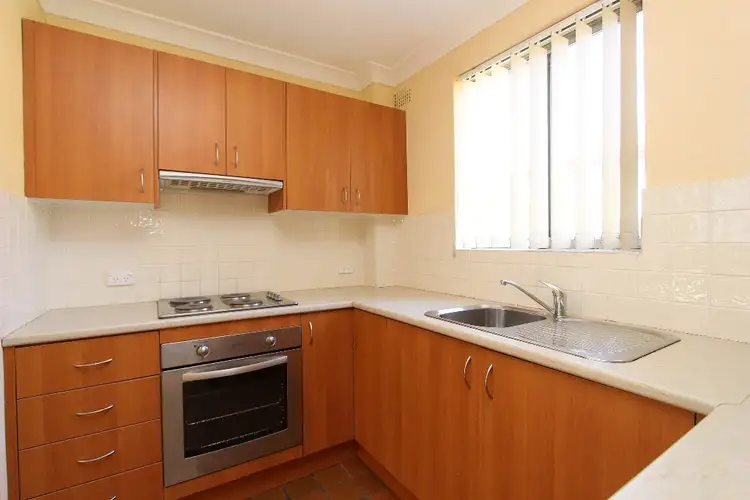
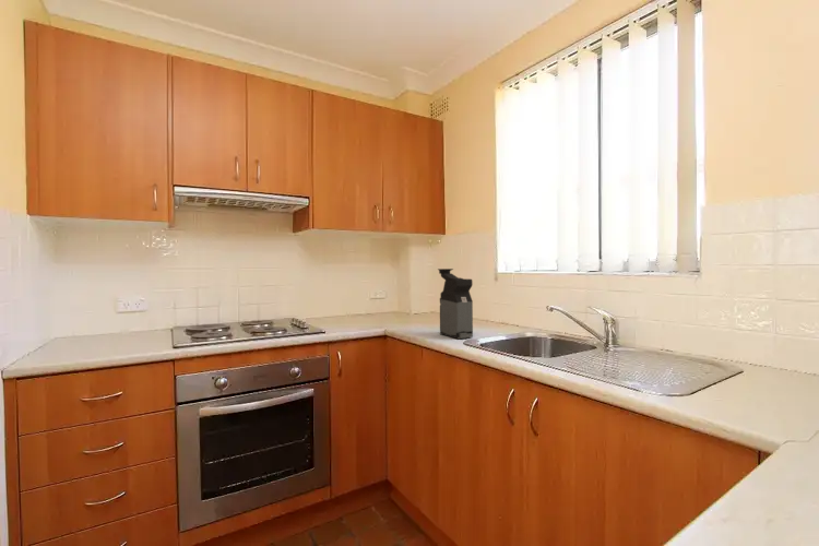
+ coffee maker (454, 301)
